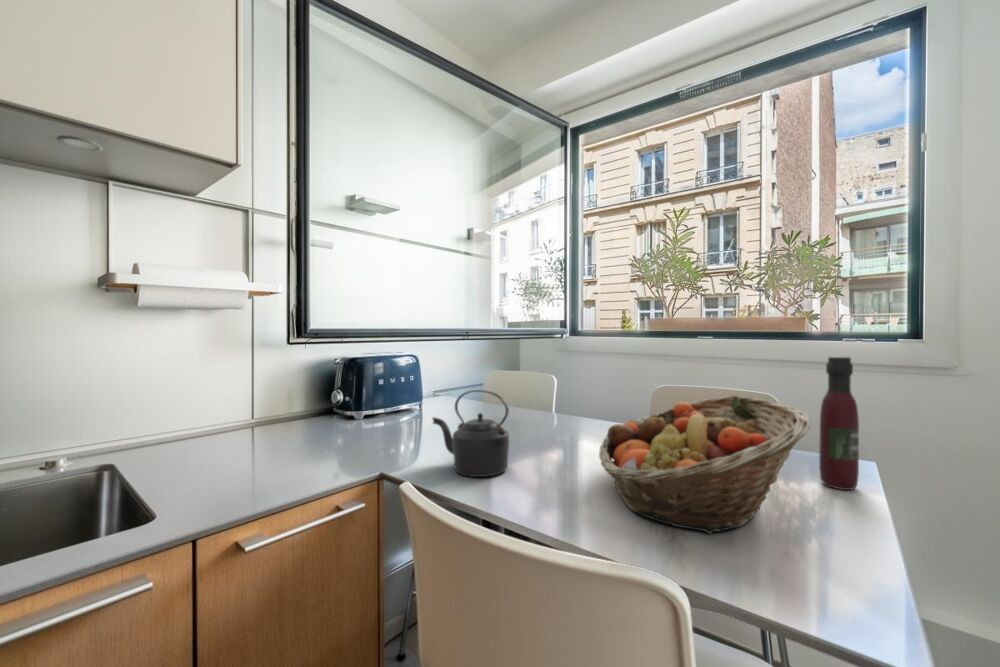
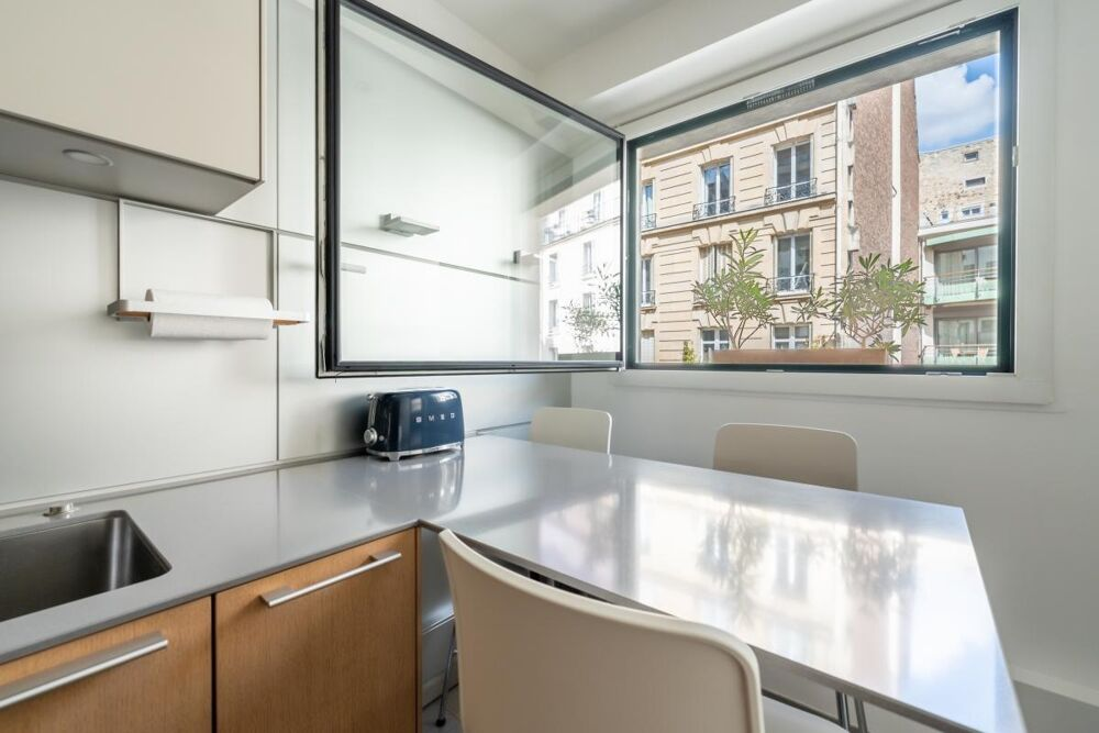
- wine bottle (838, 421)
- fruit basket (691, 449)
- kettle (468, 427)
